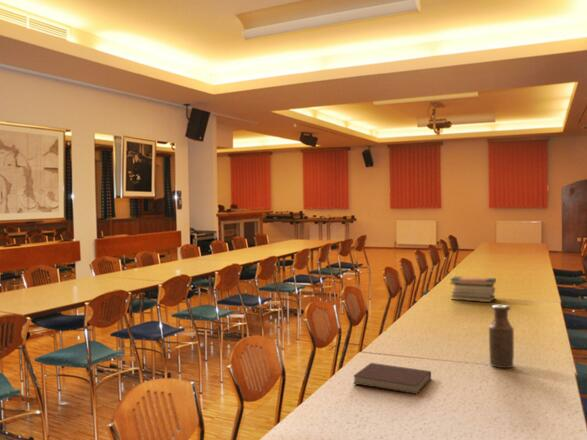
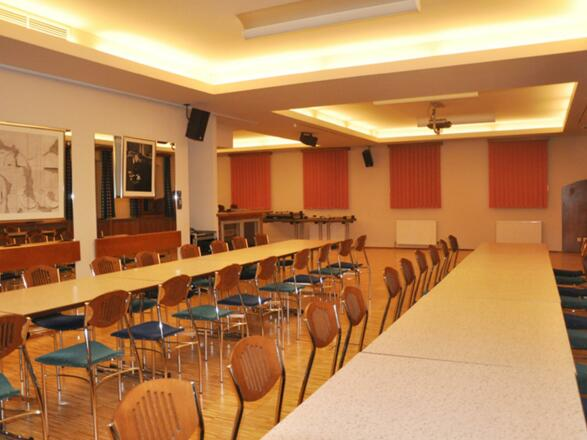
- bottle (501, 335)
- notebook (392, 377)
- book stack (473, 288)
